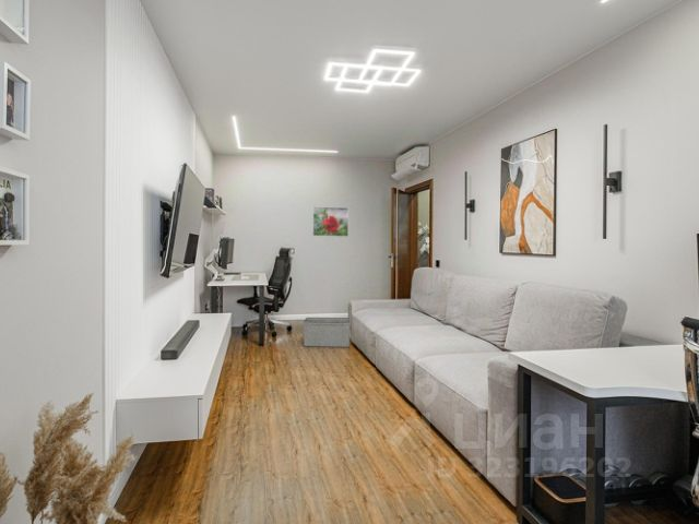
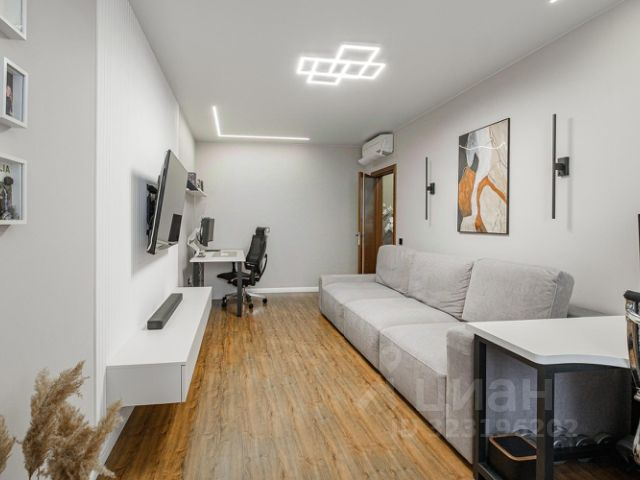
- storage bin (327, 332)
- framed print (330, 222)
